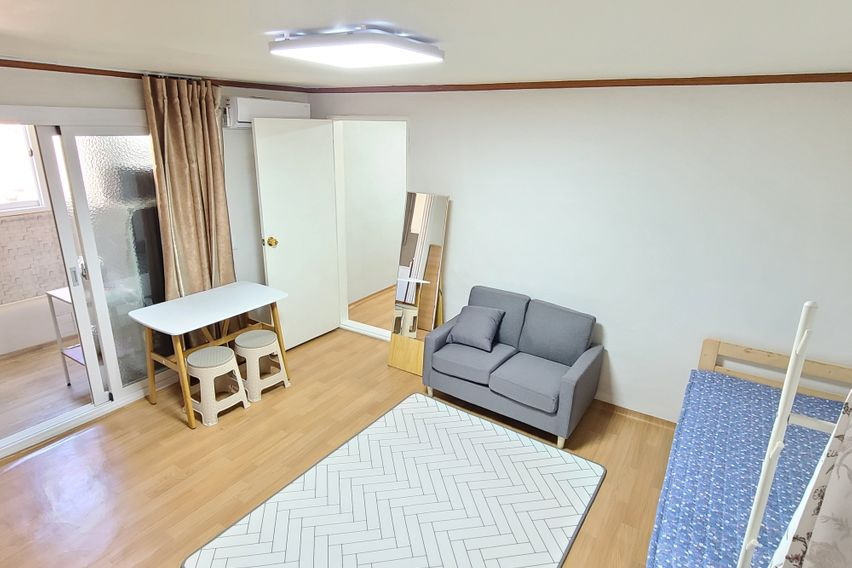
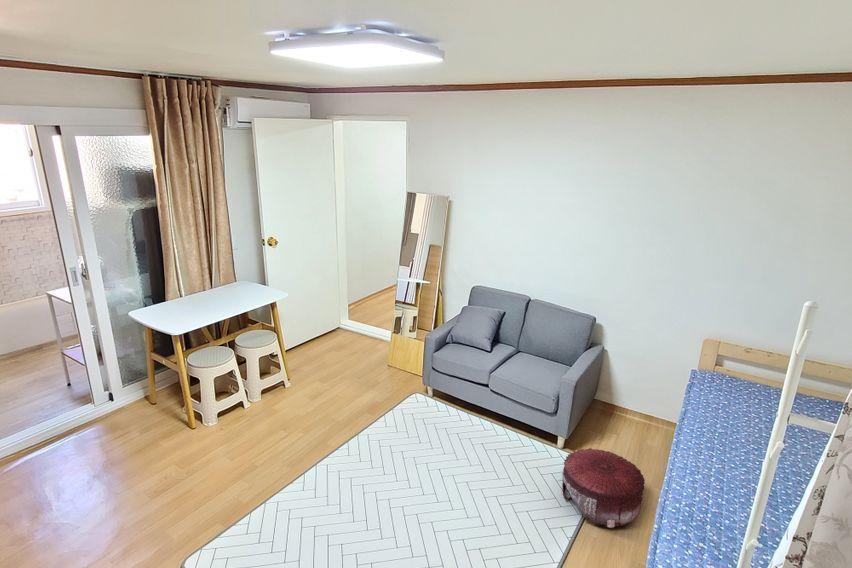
+ pouf (600, 482)
